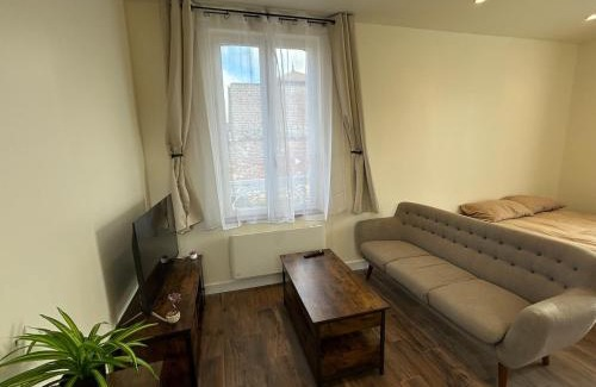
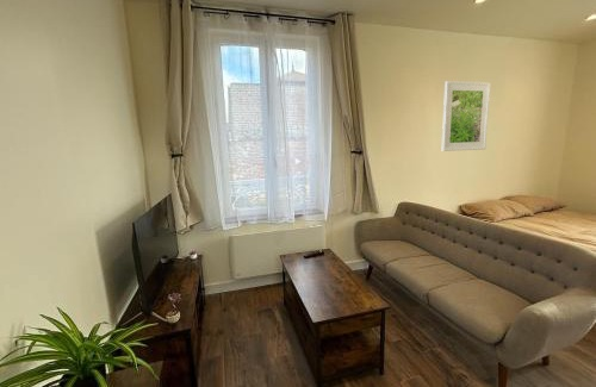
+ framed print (466, 117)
